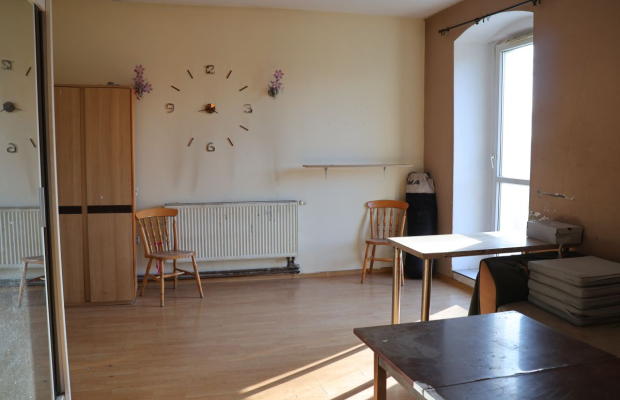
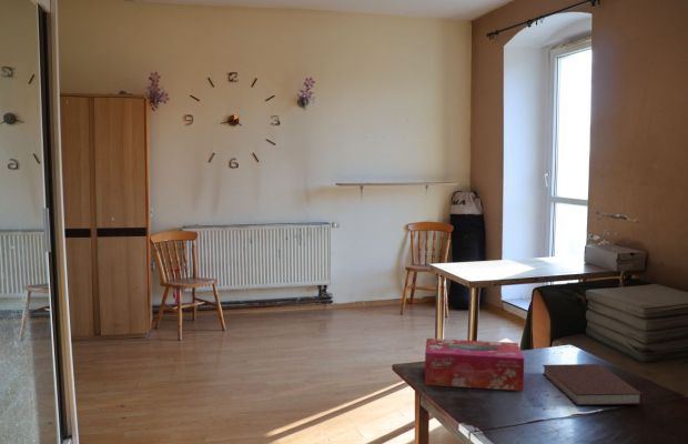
+ tissue box (472, 363)
+ notebook (588, 383)
